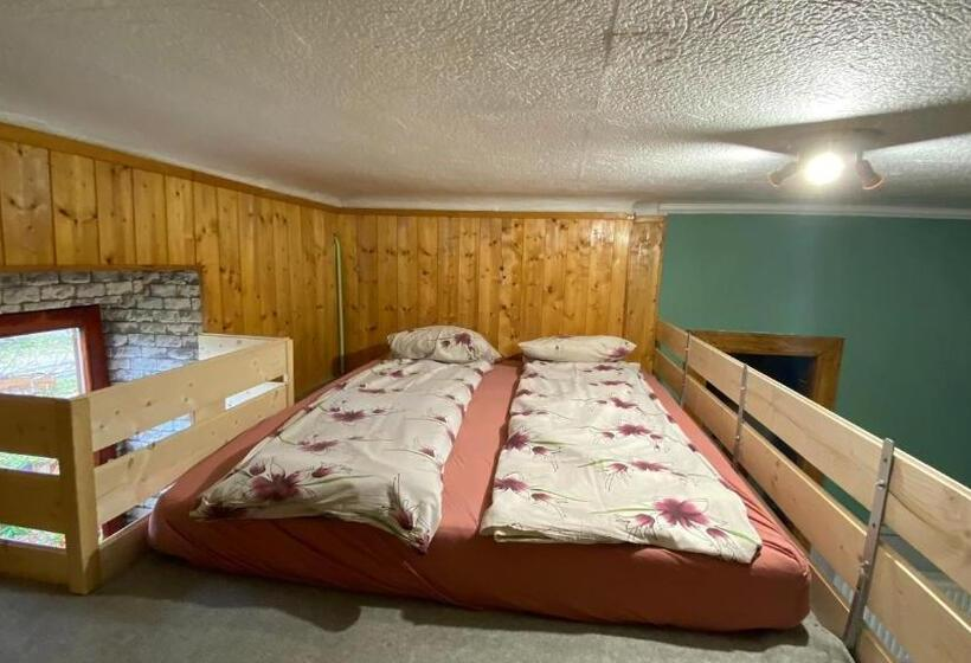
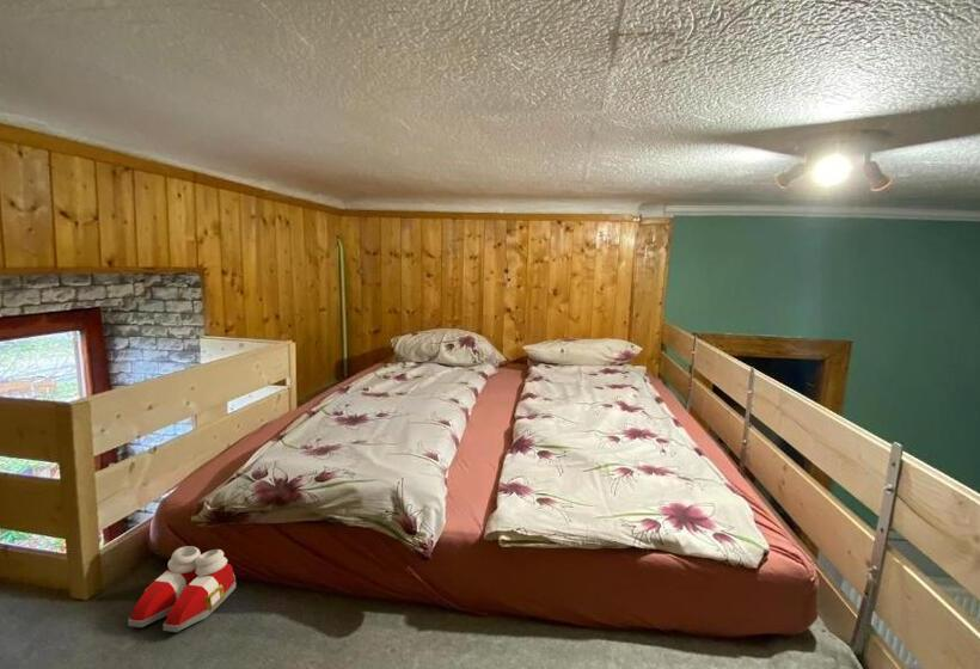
+ slippers (183, 583)
